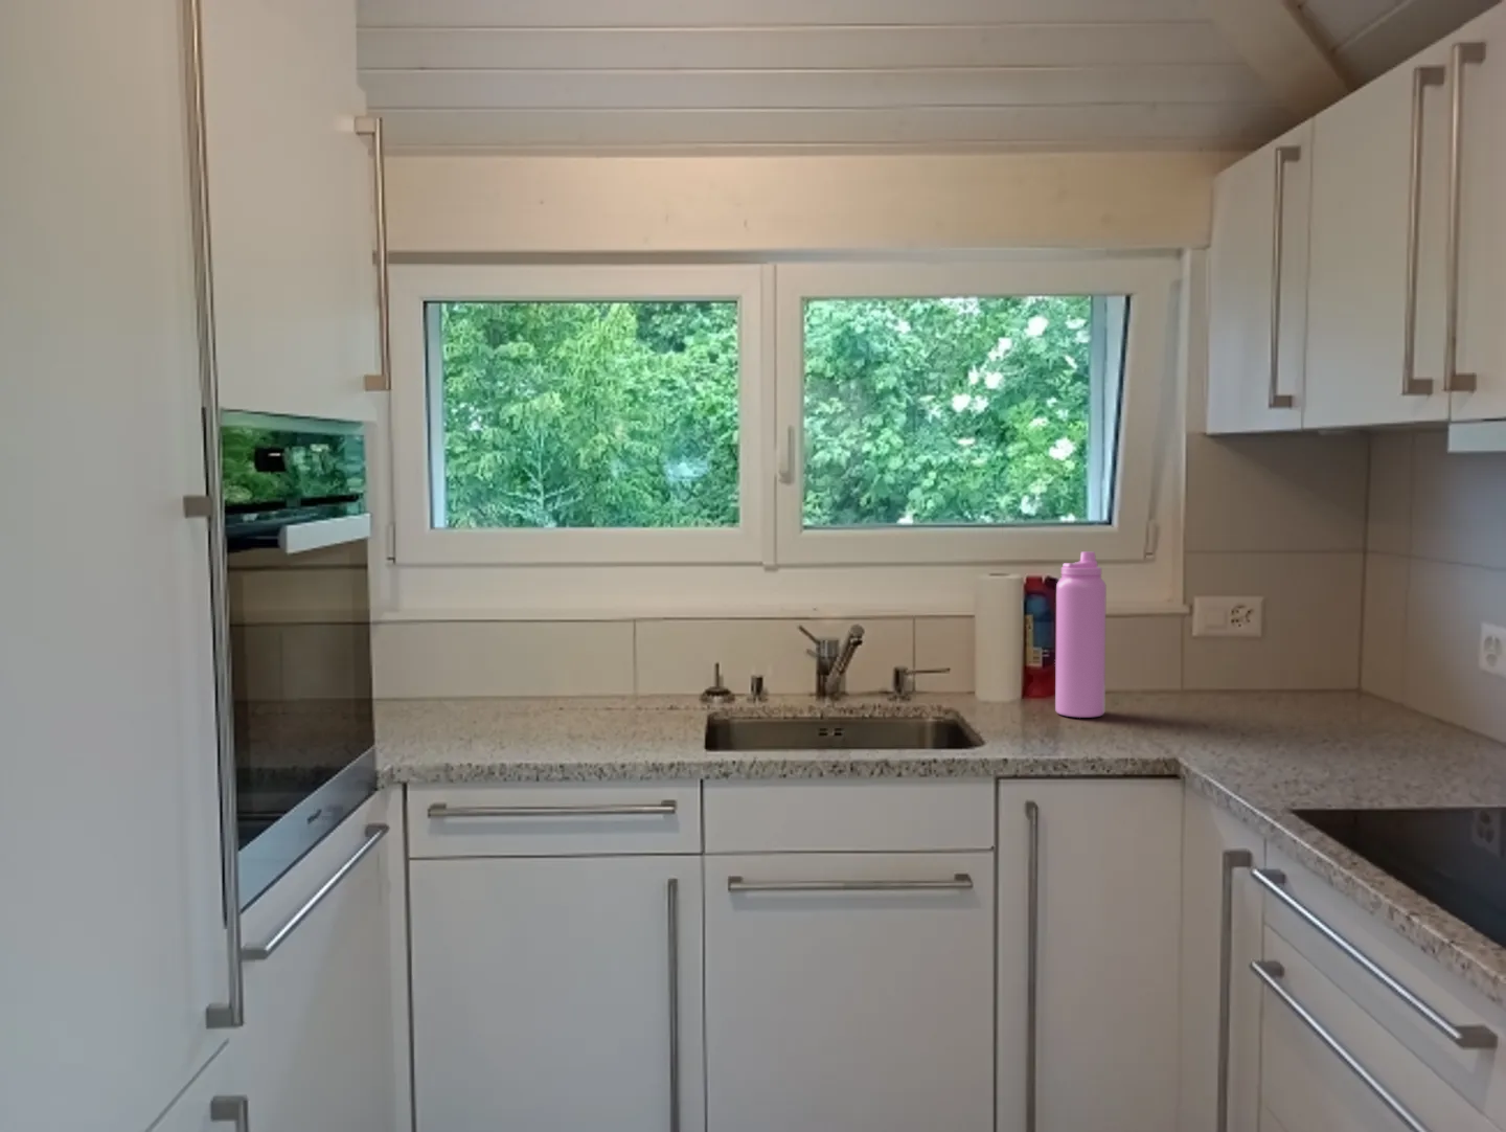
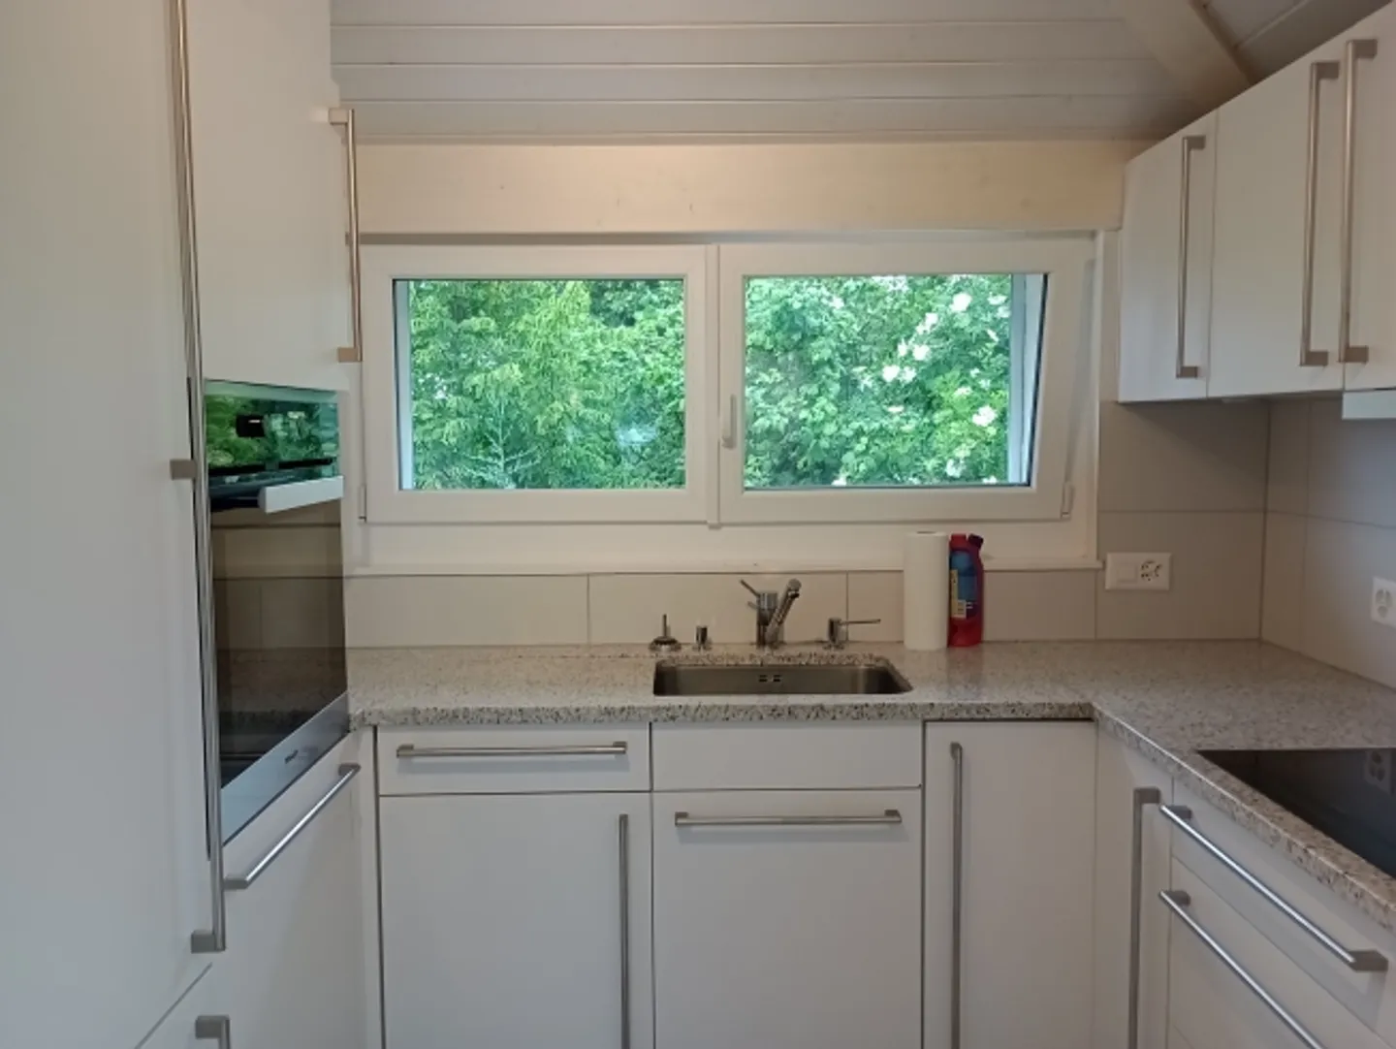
- water bottle (1080, 633)
